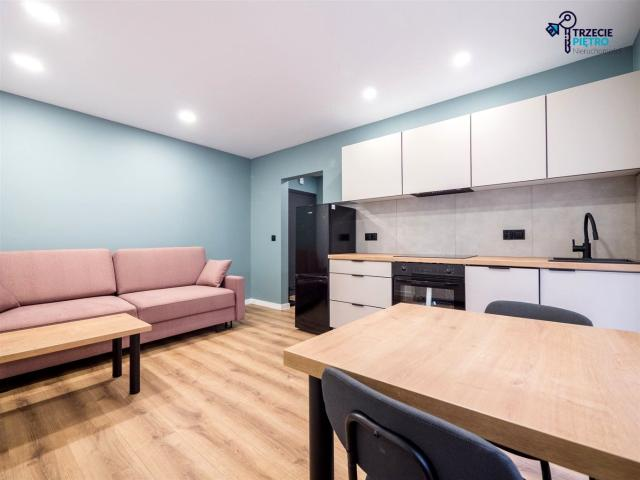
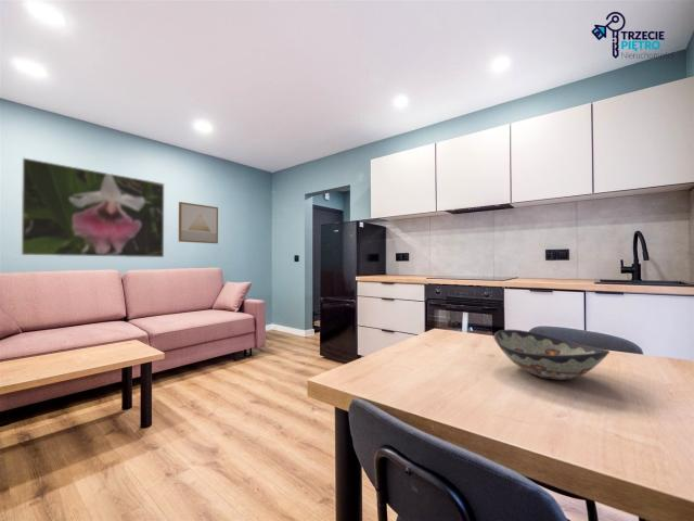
+ decorative bowl (545, 356)
+ wall art (198, 224)
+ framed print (102, 214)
